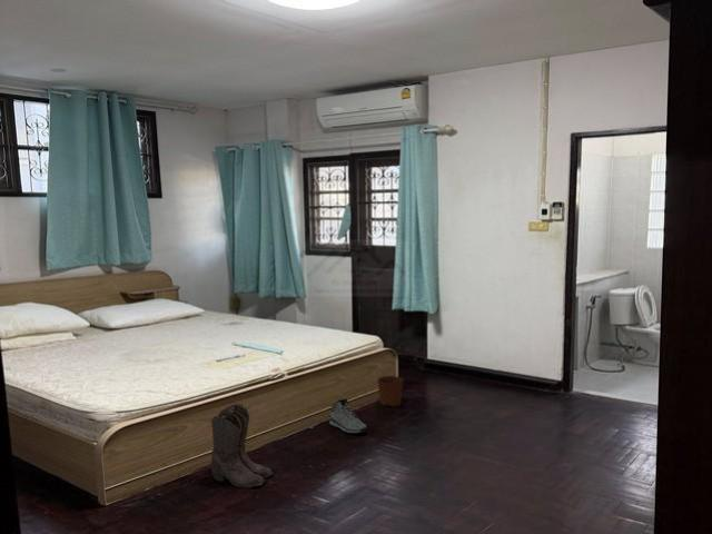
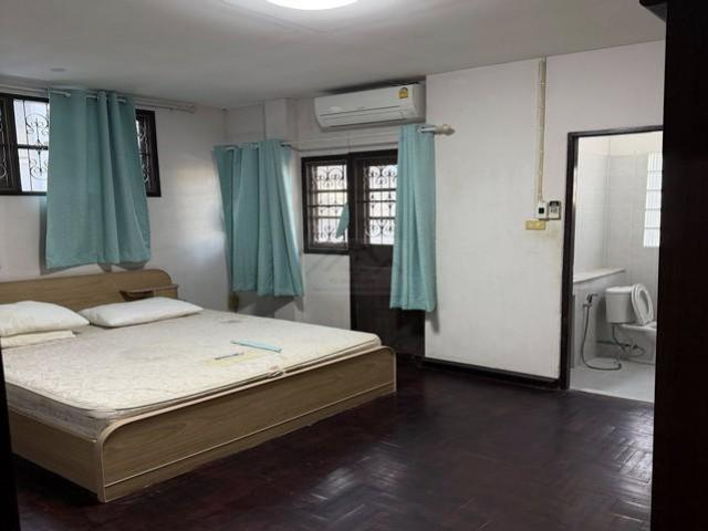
- plant pot (389, 385)
- sneaker (347, 415)
- boots (241, 443)
